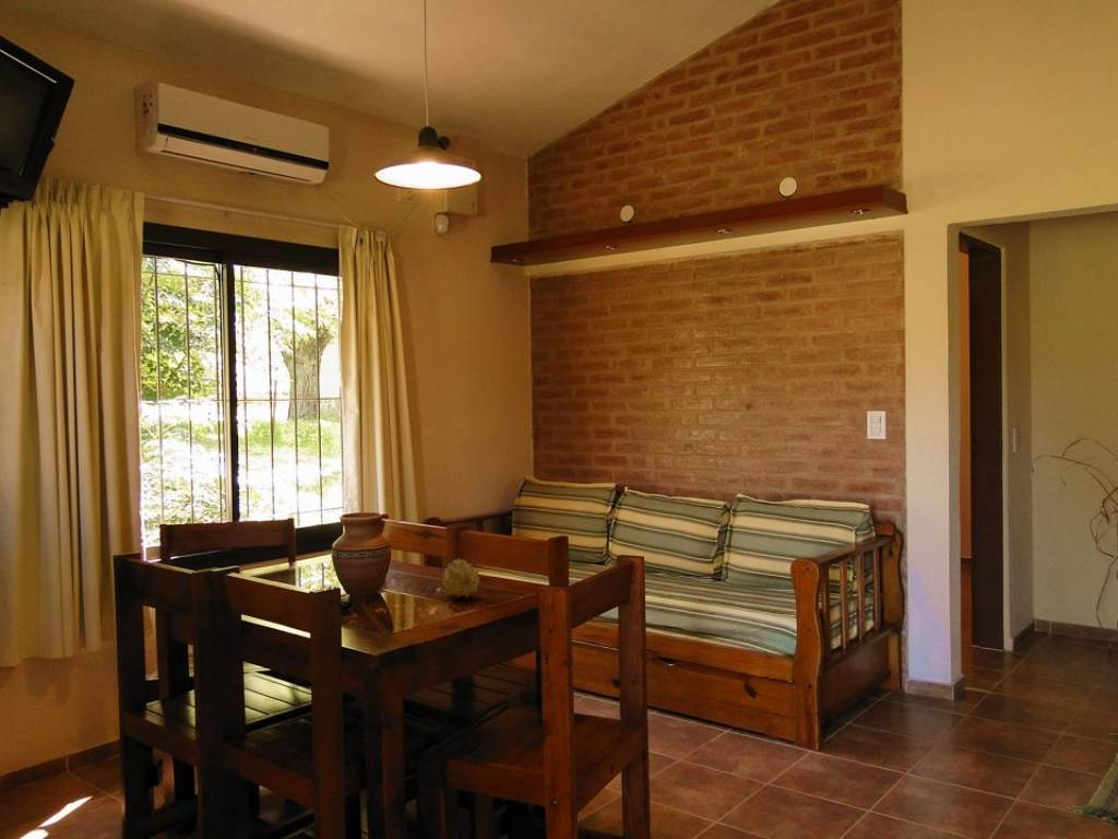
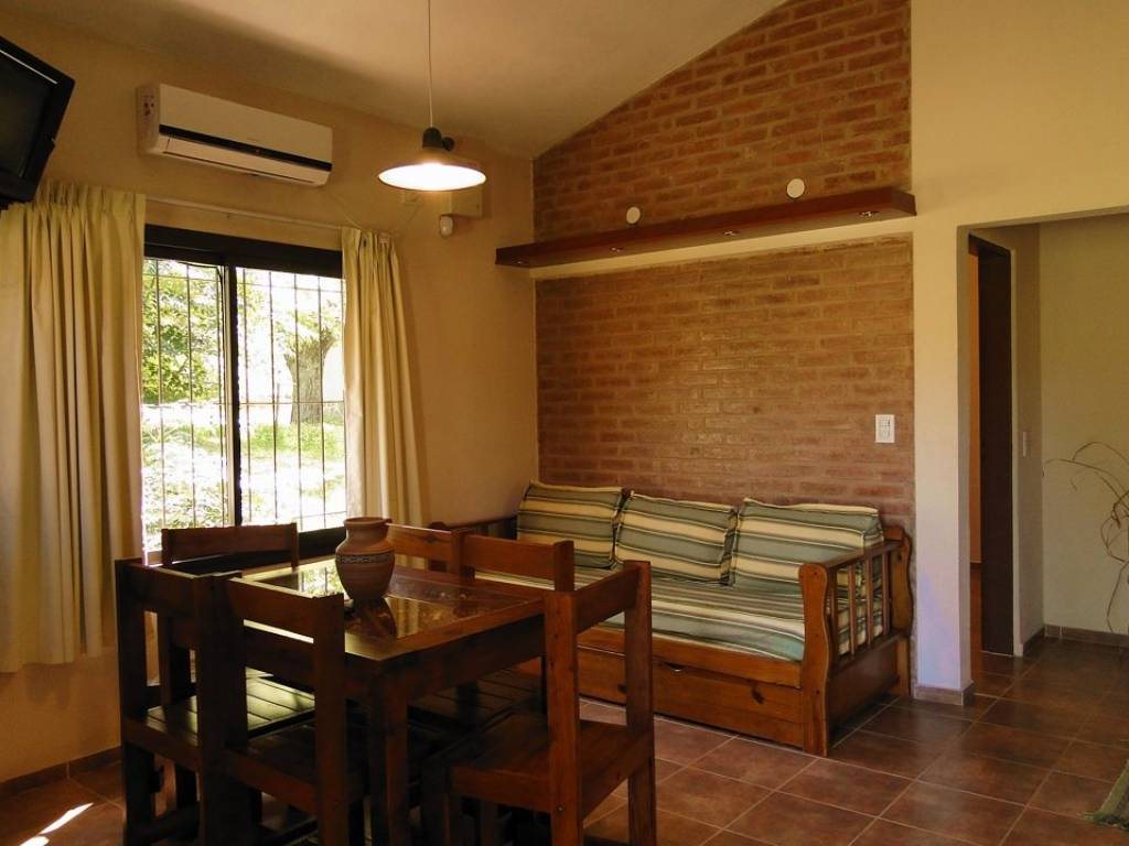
- fruit (462, 577)
